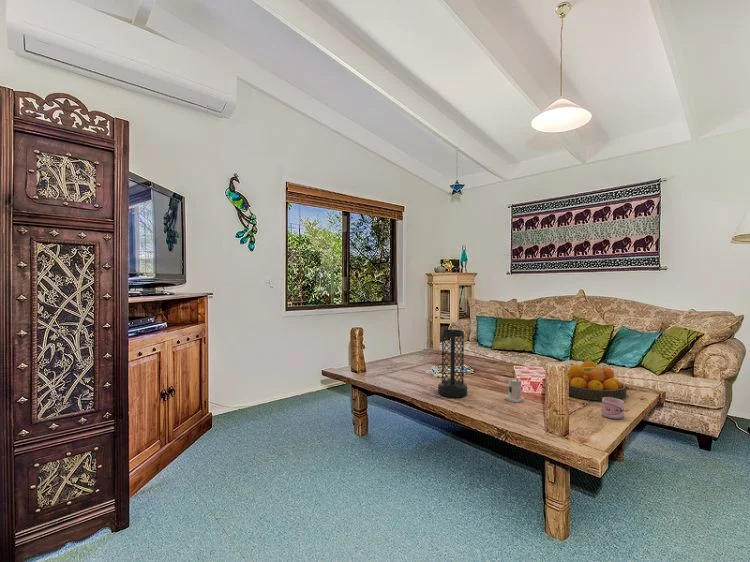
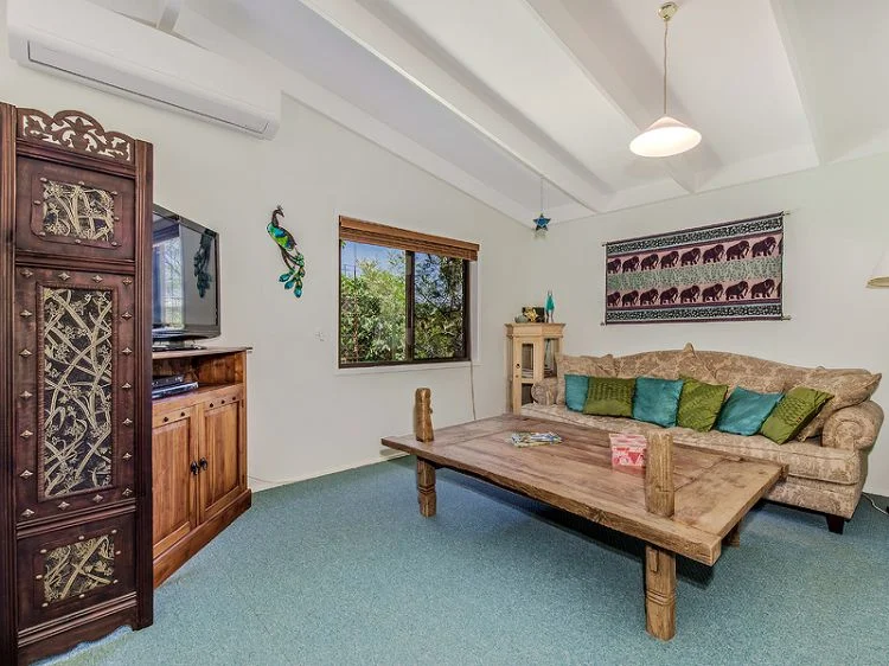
- fruit bowl (589, 377)
- candle (514, 388)
- vase (452, 362)
- mug (613, 407)
